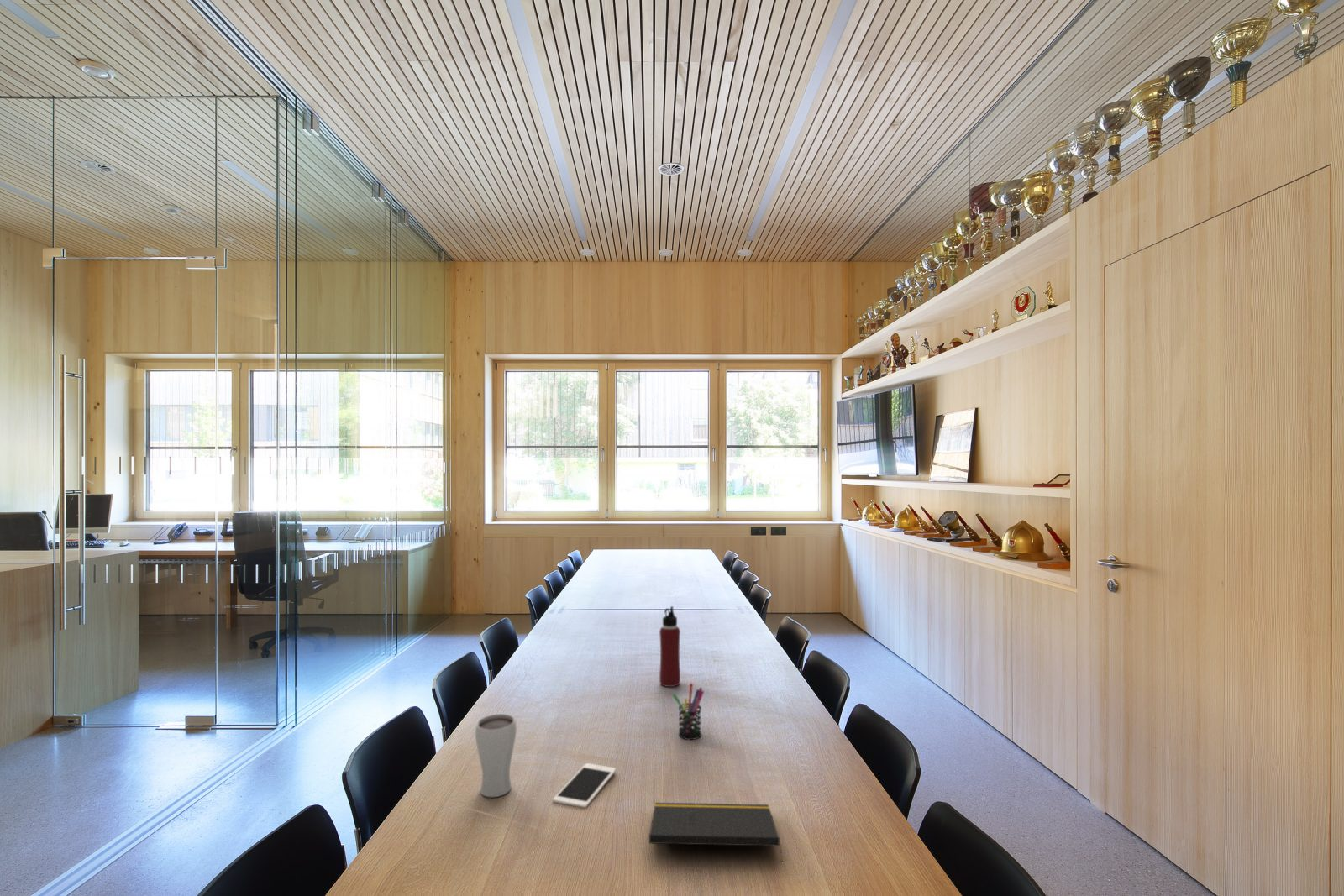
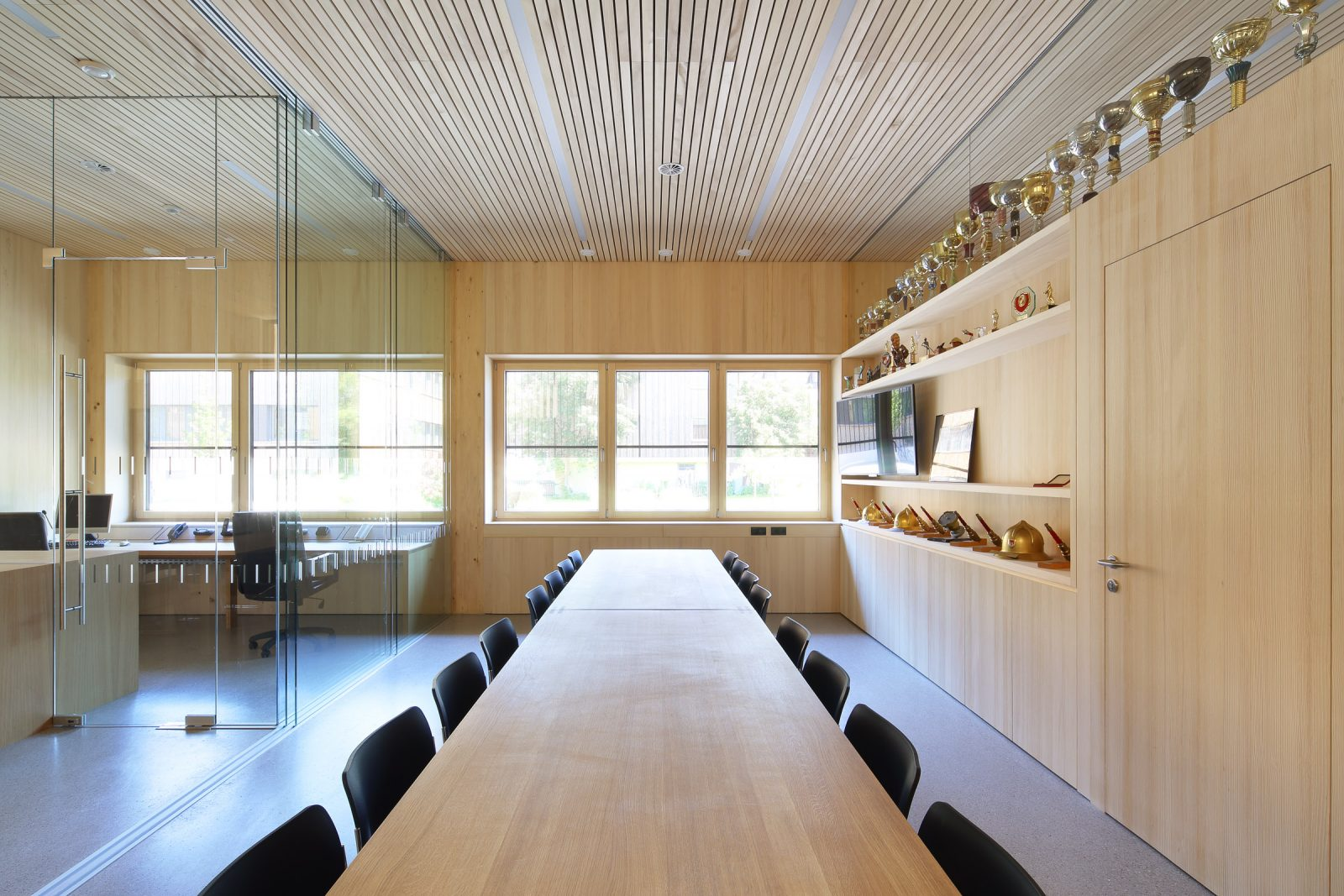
- notepad (712, 823)
- cell phone (585, 784)
- water bottle (669, 645)
- drinking glass (496, 756)
- pen holder (687, 710)
